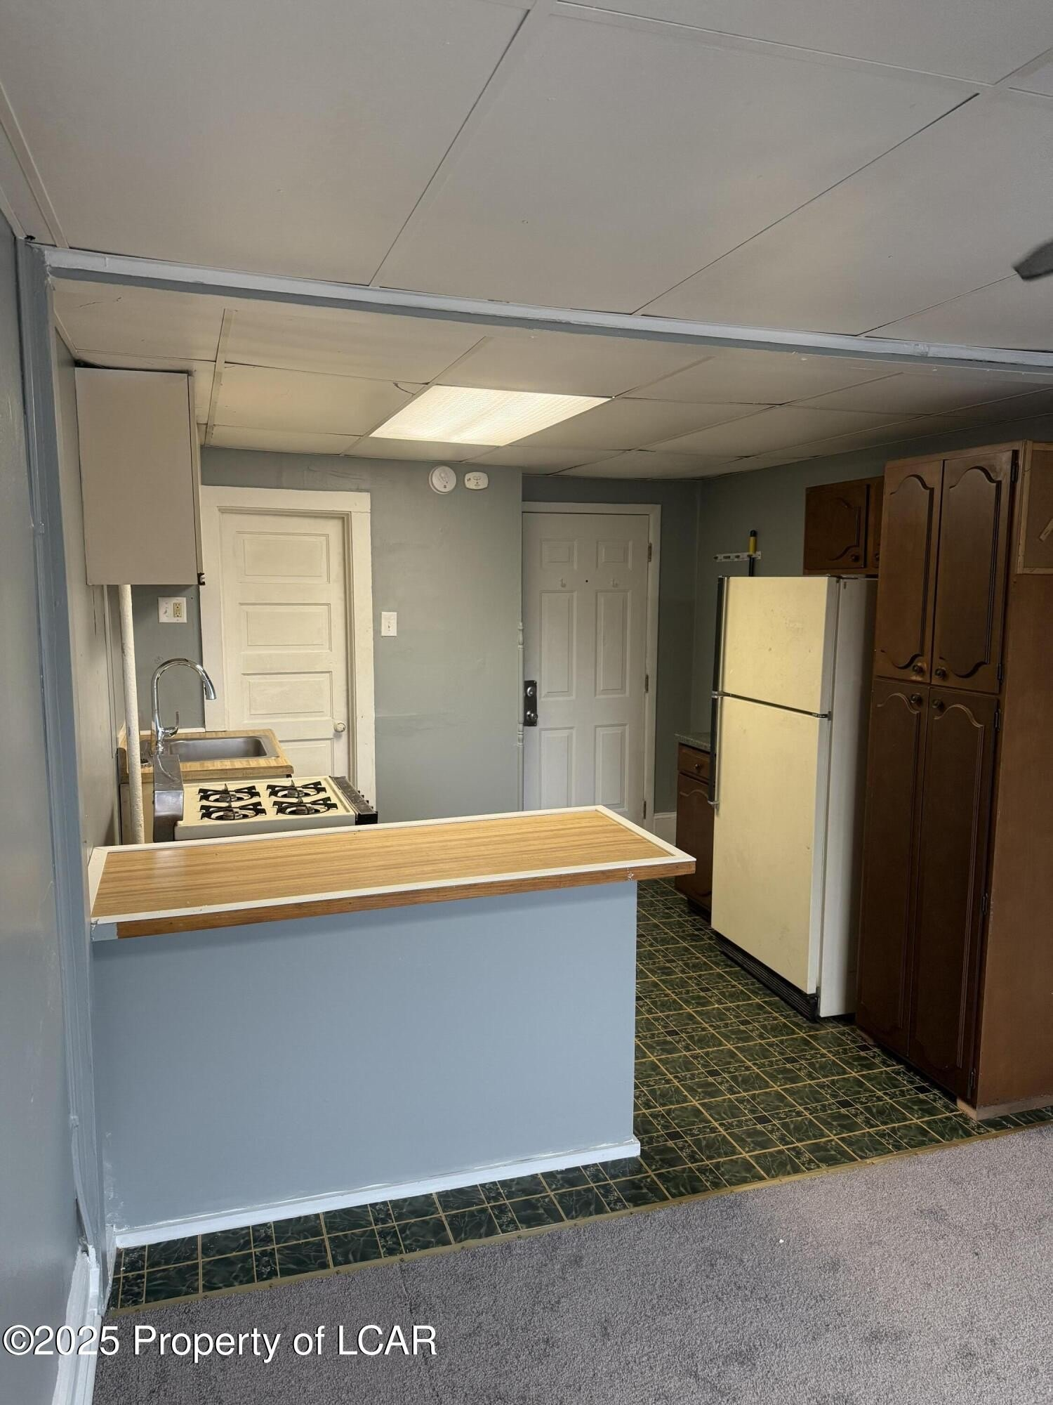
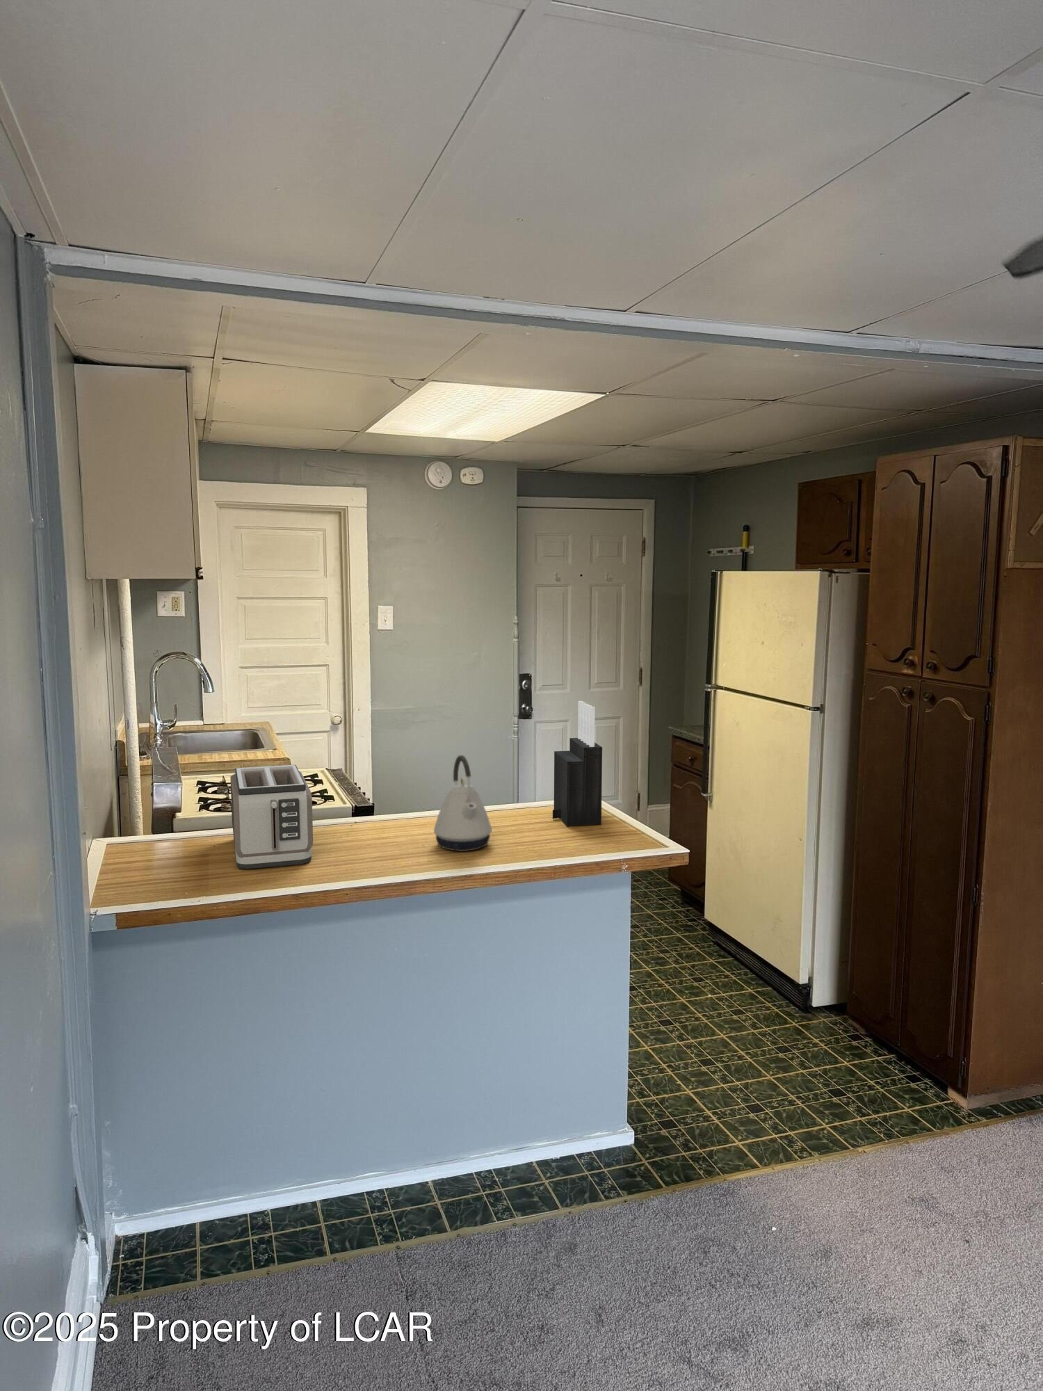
+ knife block (574, 761)
+ toaster (270, 814)
+ kettle (463, 802)
